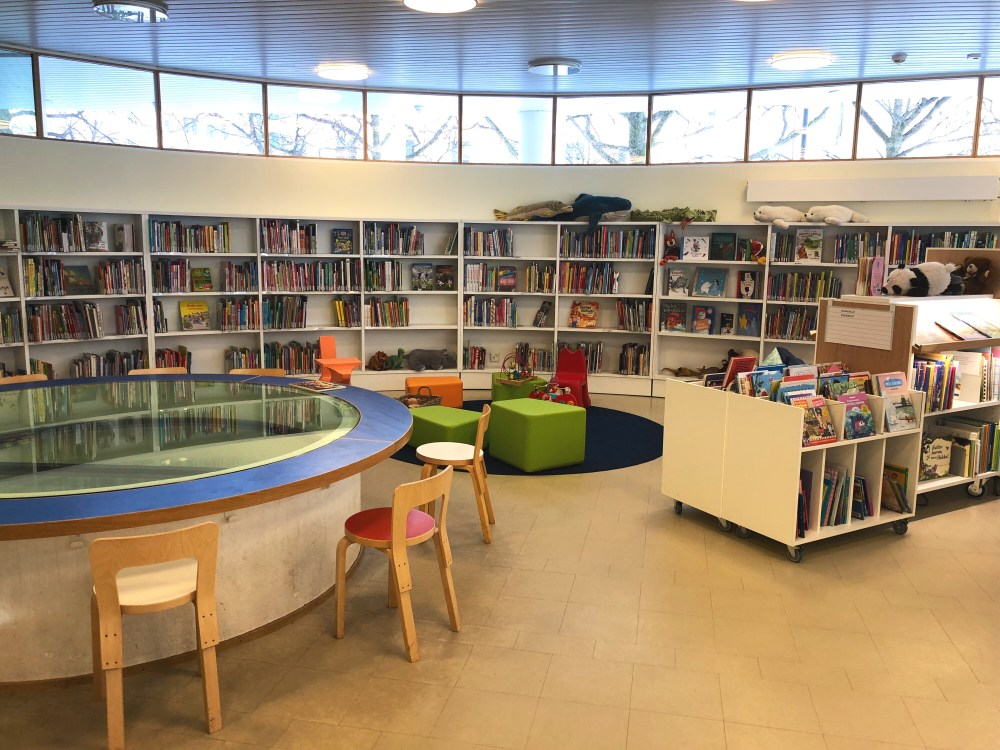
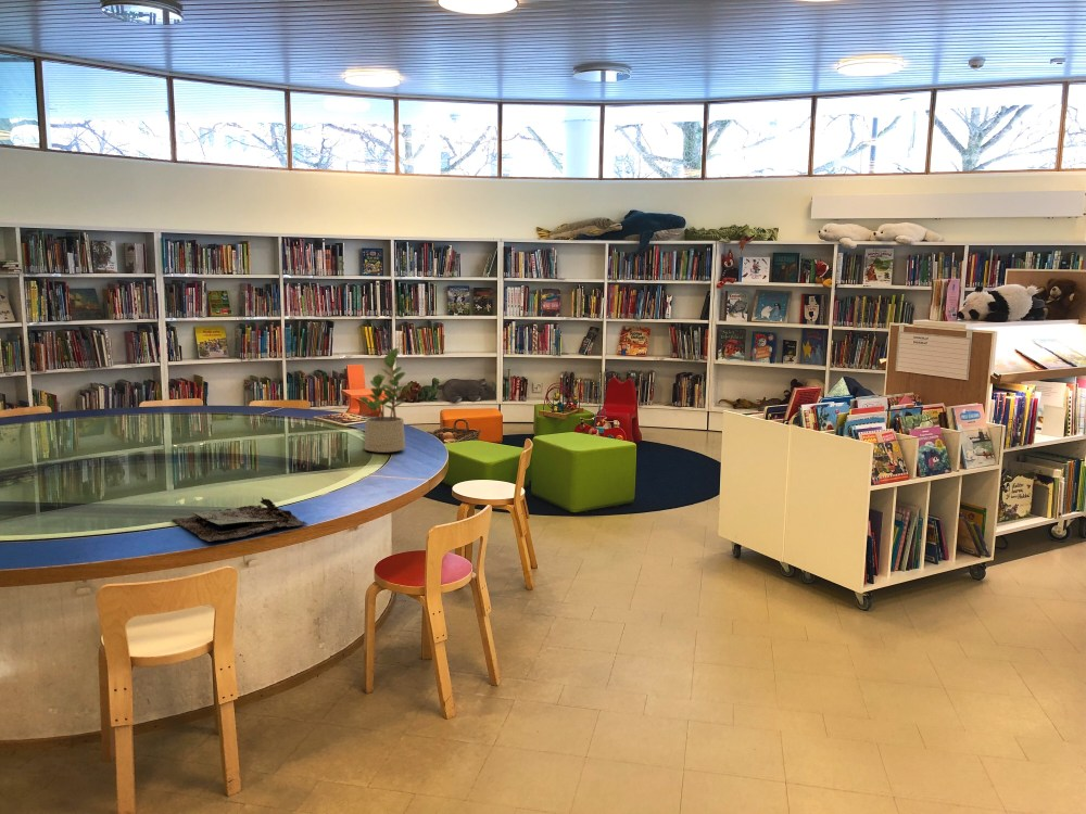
+ potted plant (380, 398)
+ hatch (239, 516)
